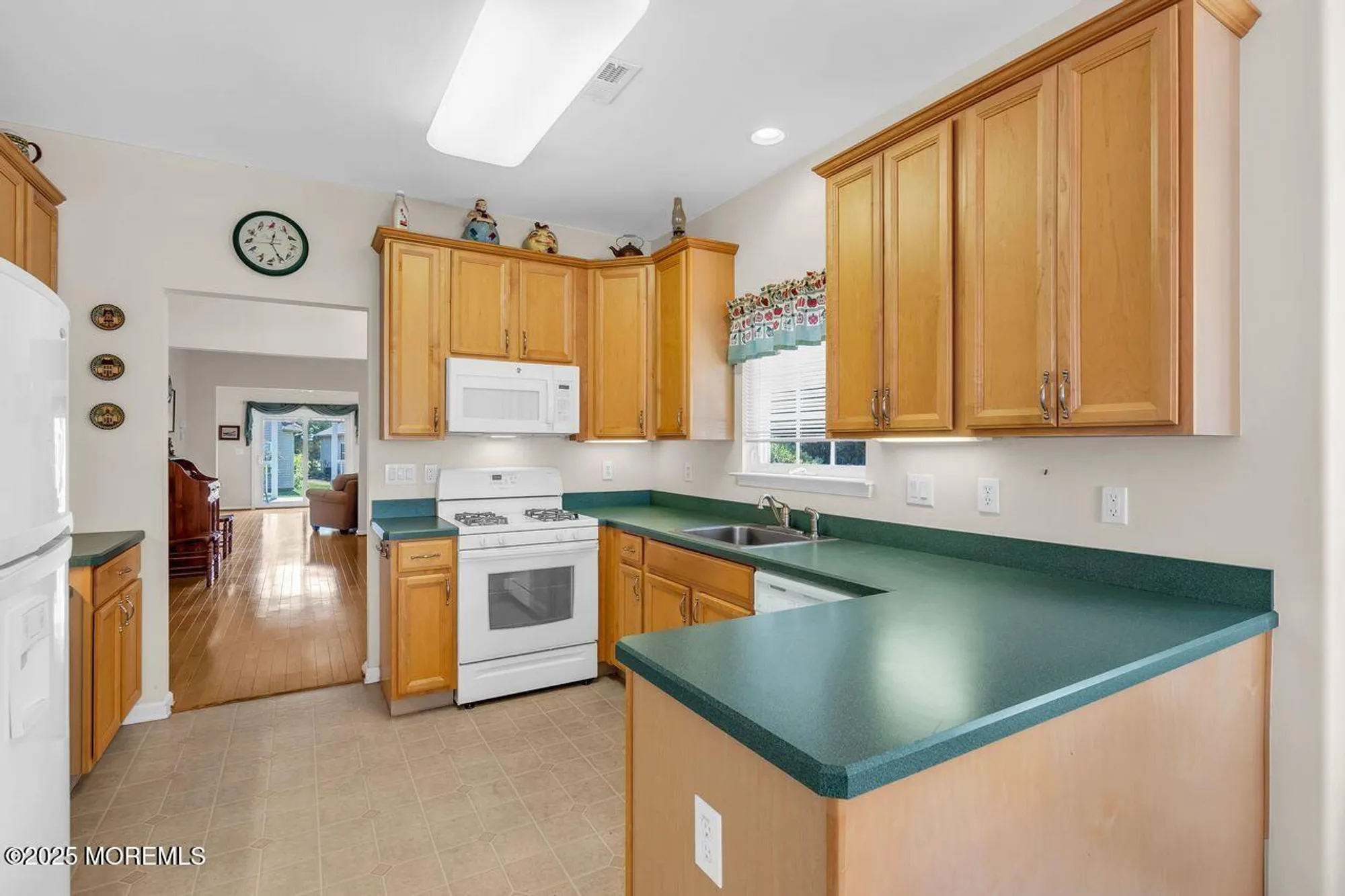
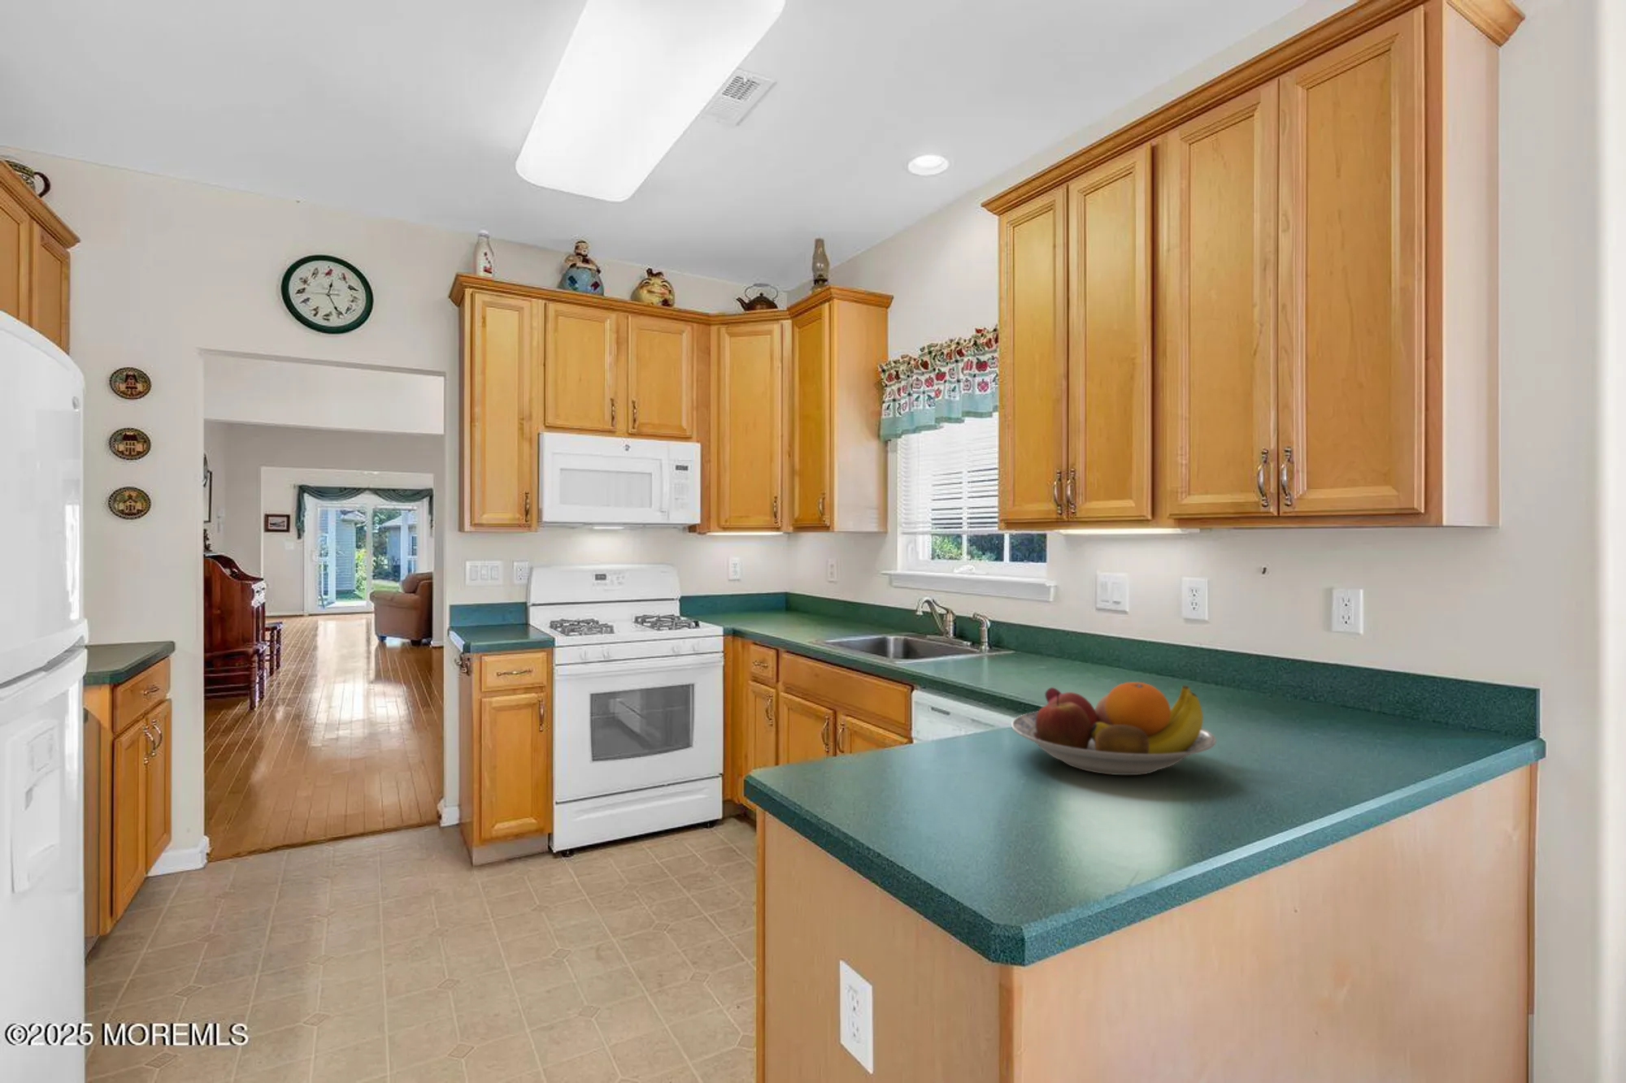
+ fruit bowl (1109, 720)
